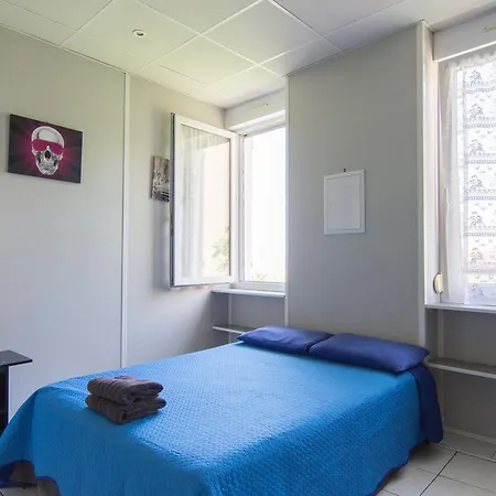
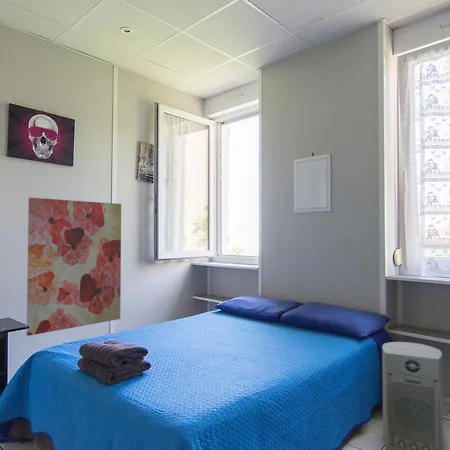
+ fan (411, 394)
+ wall art (78, 263)
